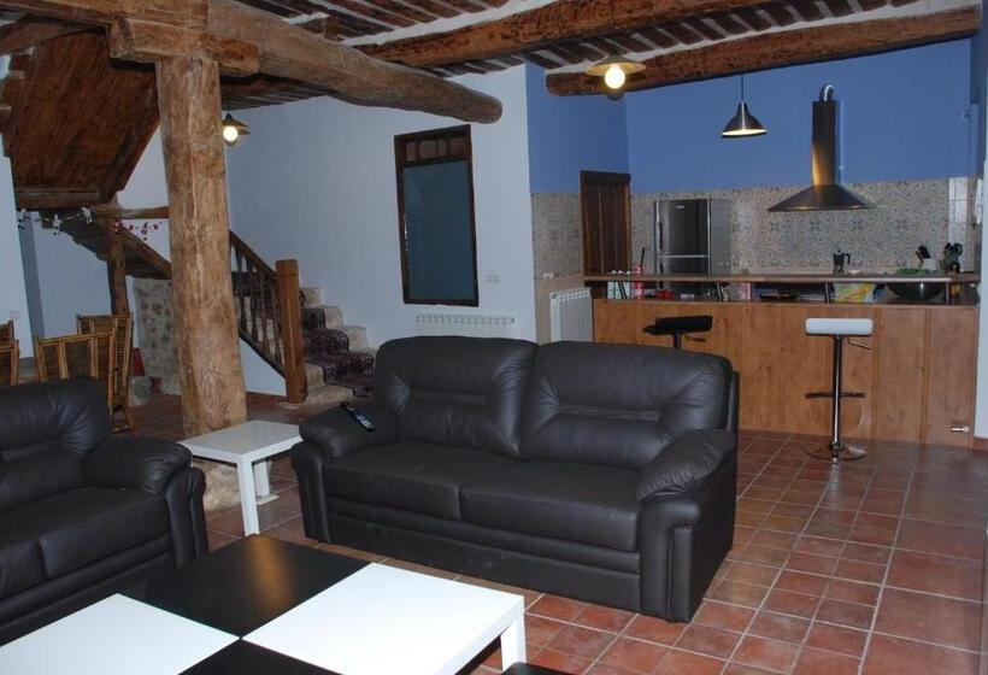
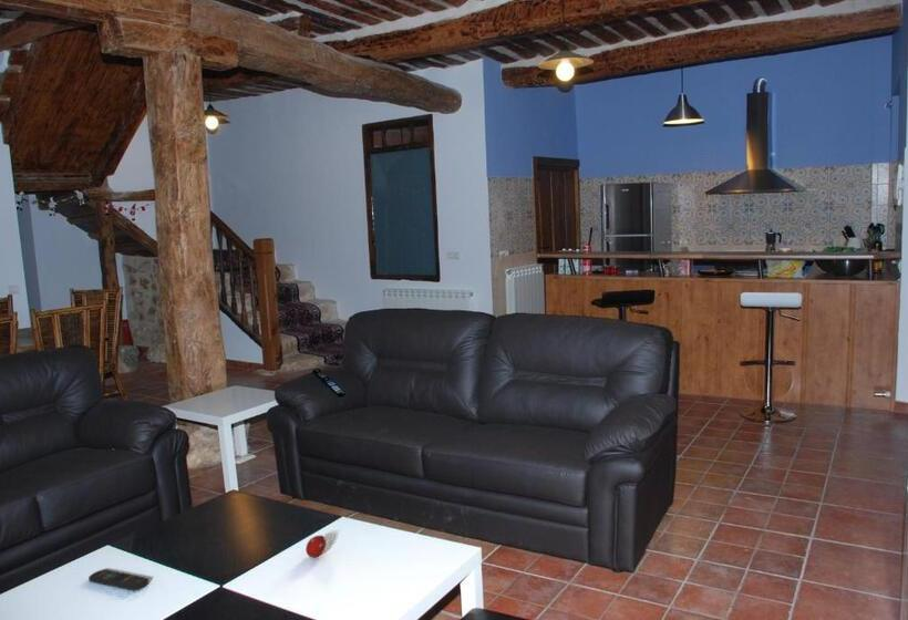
+ remote control (118, 579)
+ fruit (316, 545)
